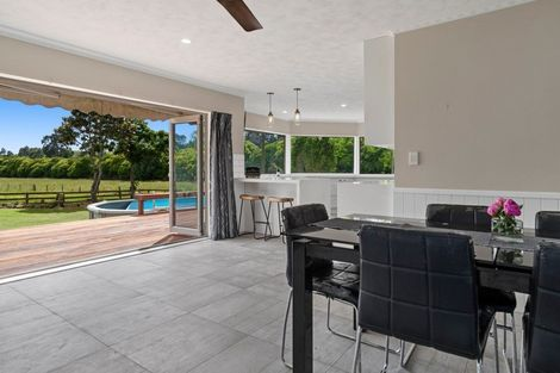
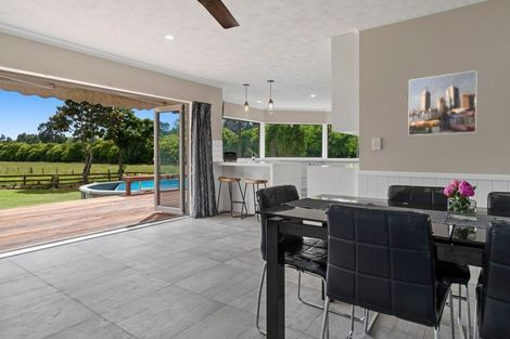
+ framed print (441, 105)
